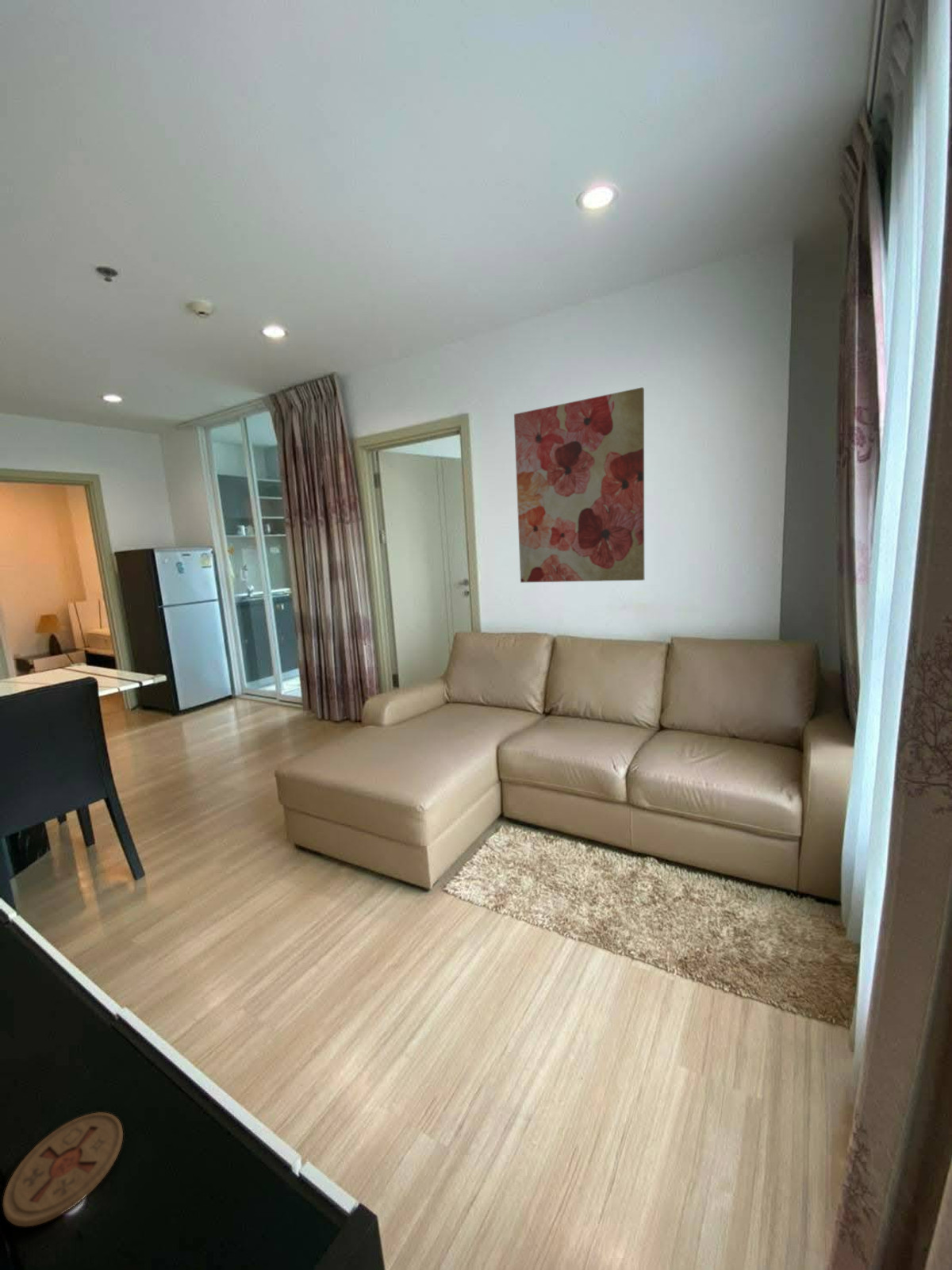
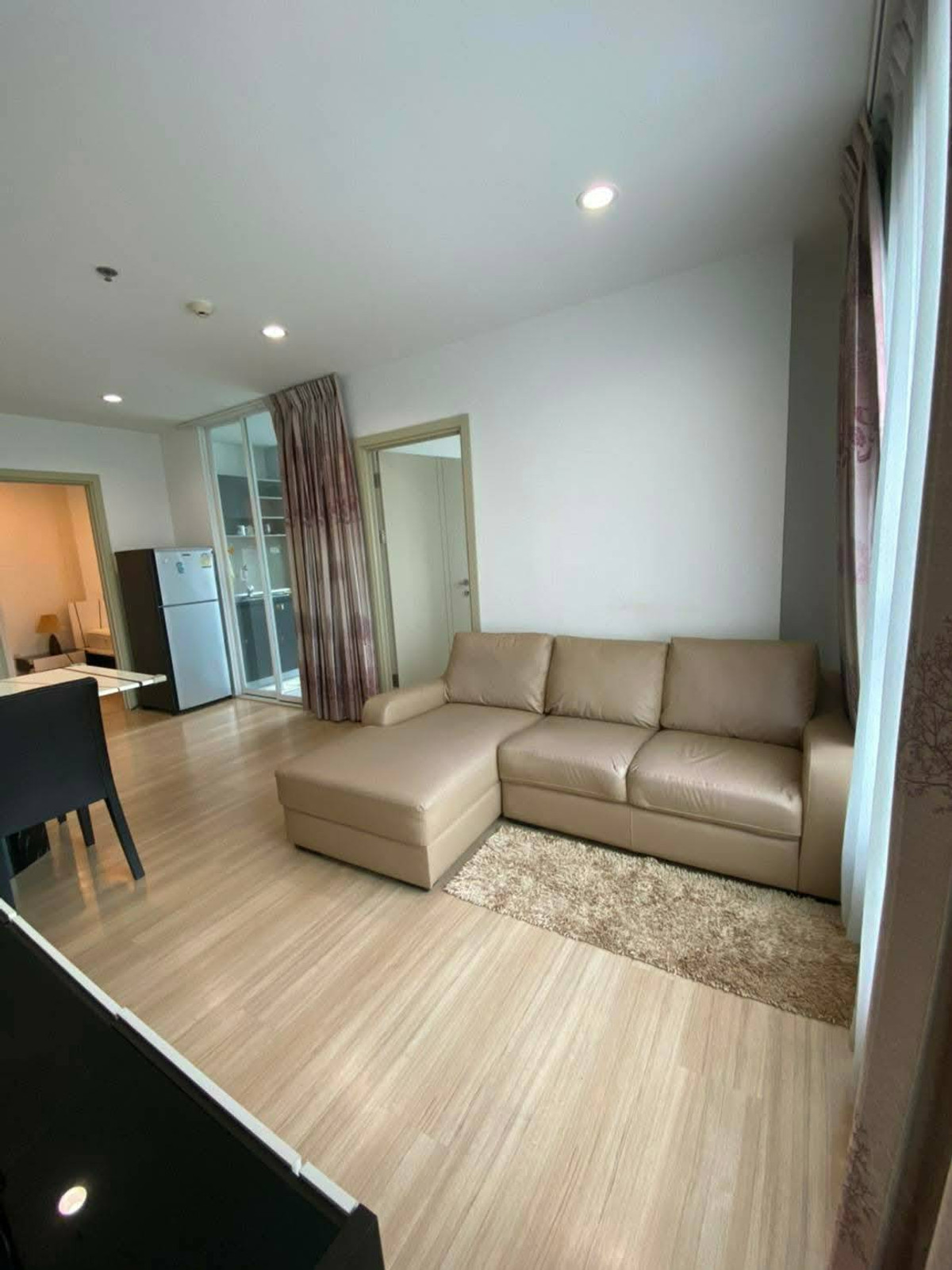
- wall art (577, 493)
- coaster (66, 1164)
